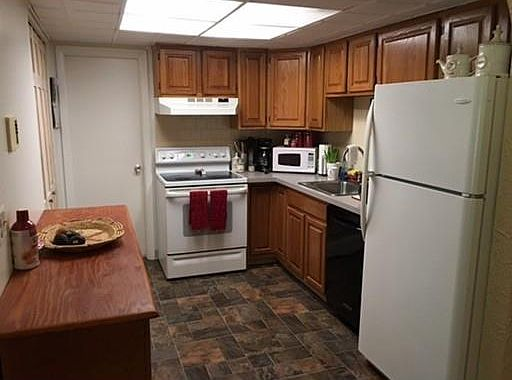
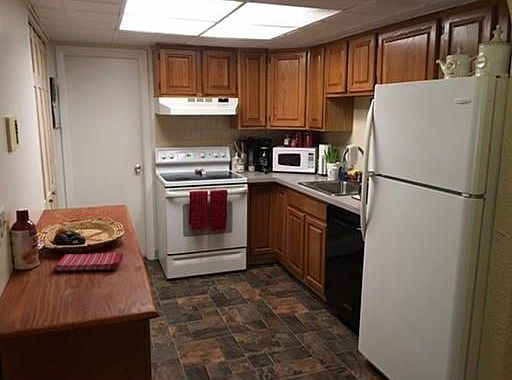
+ dish towel (90, 260)
